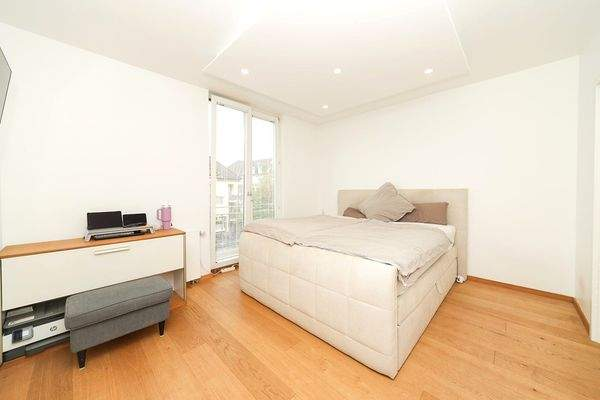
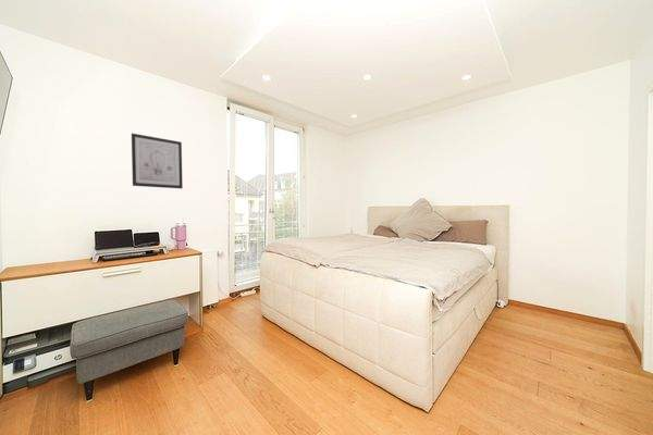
+ wall art (158, 162)
